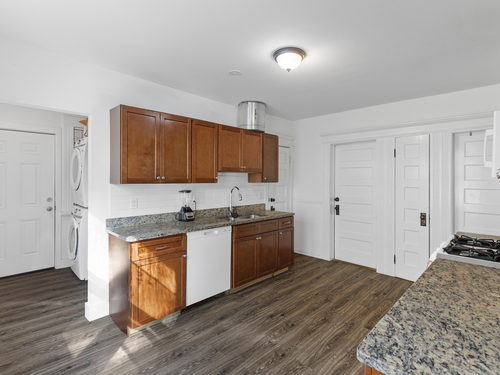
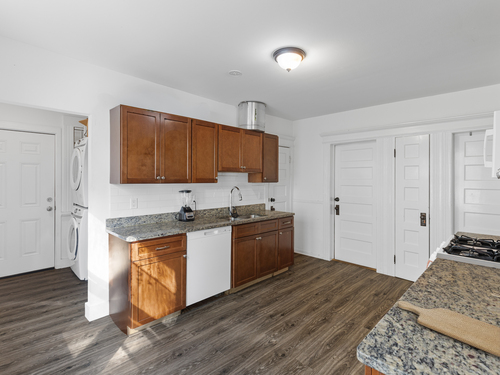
+ chopping board (453, 323)
